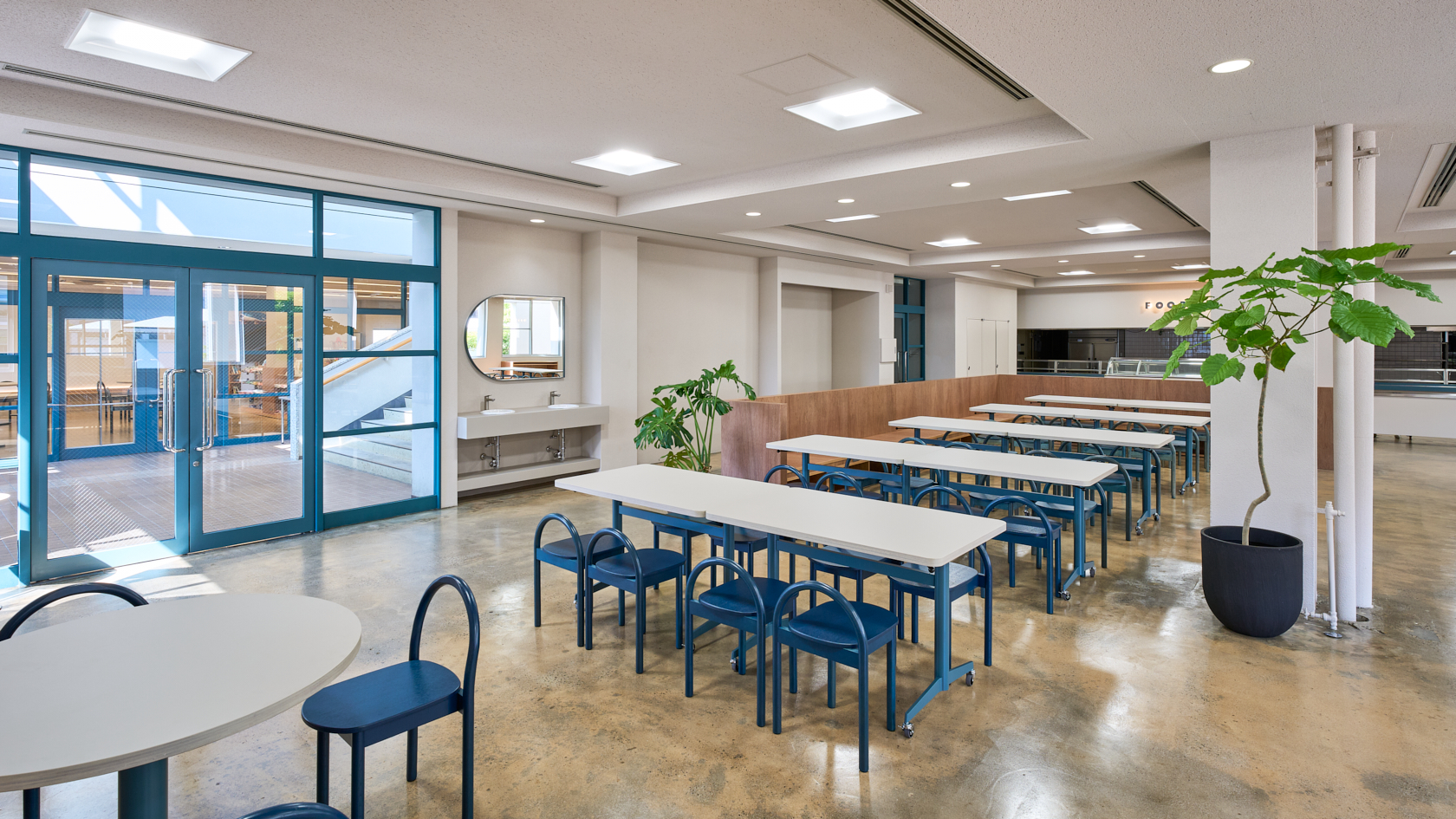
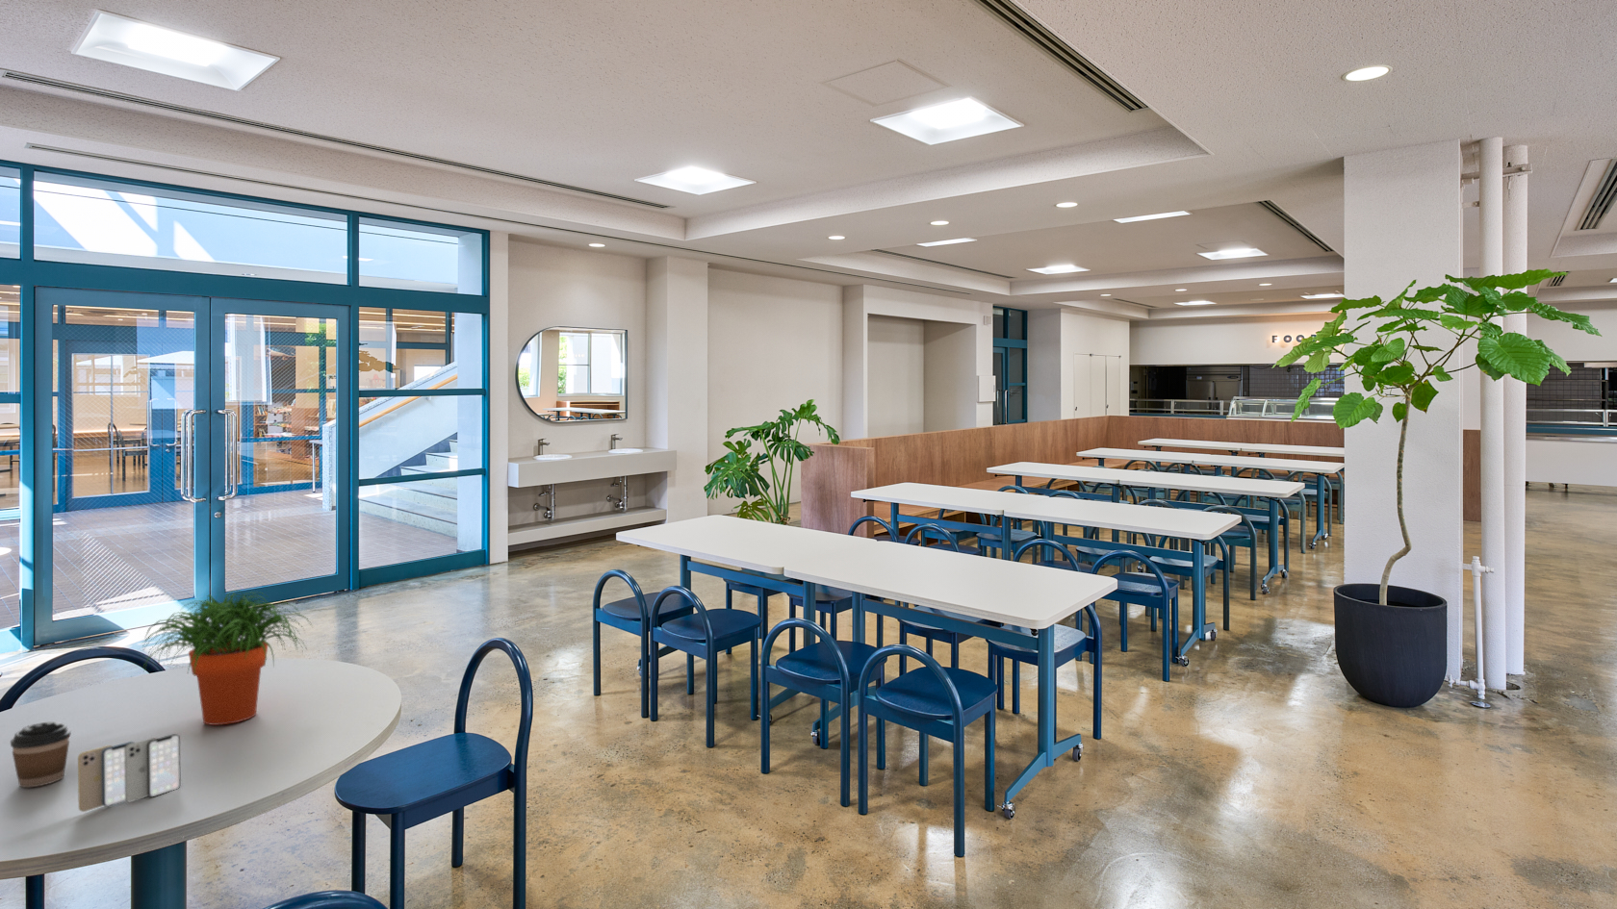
+ smartphone (131, 771)
+ potted plant (230, 655)
+ coffee cup (41, 751)
